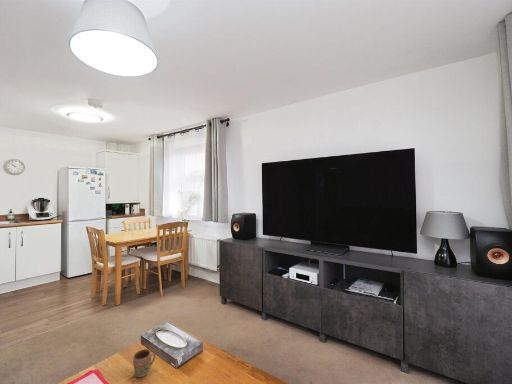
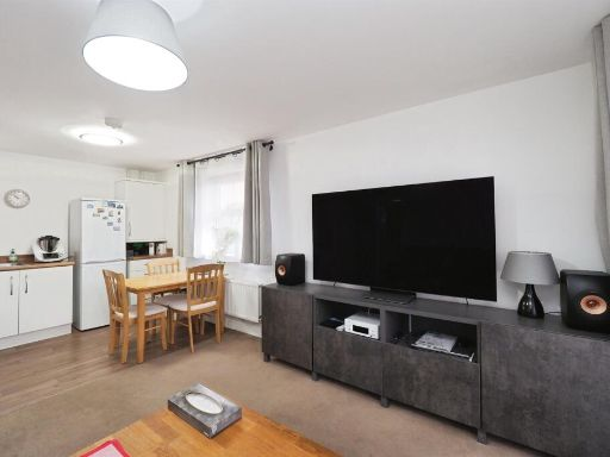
- mug (143, 363)
